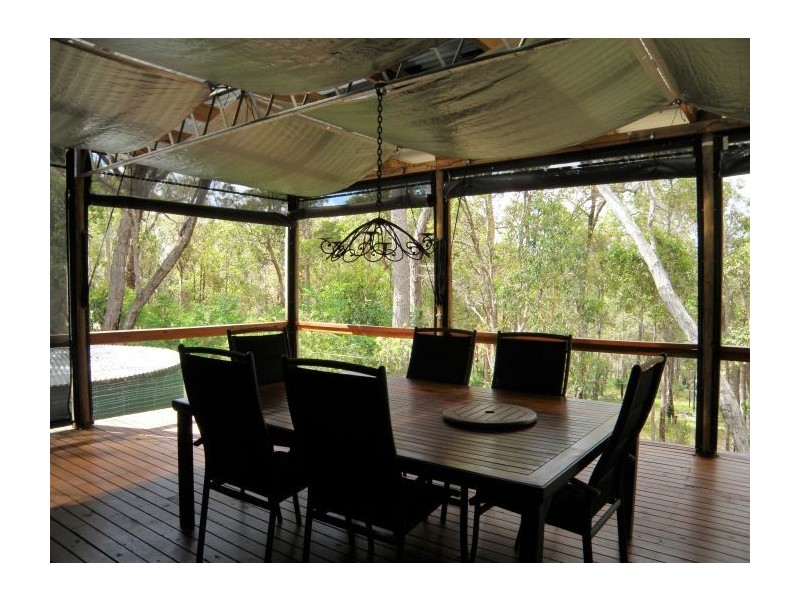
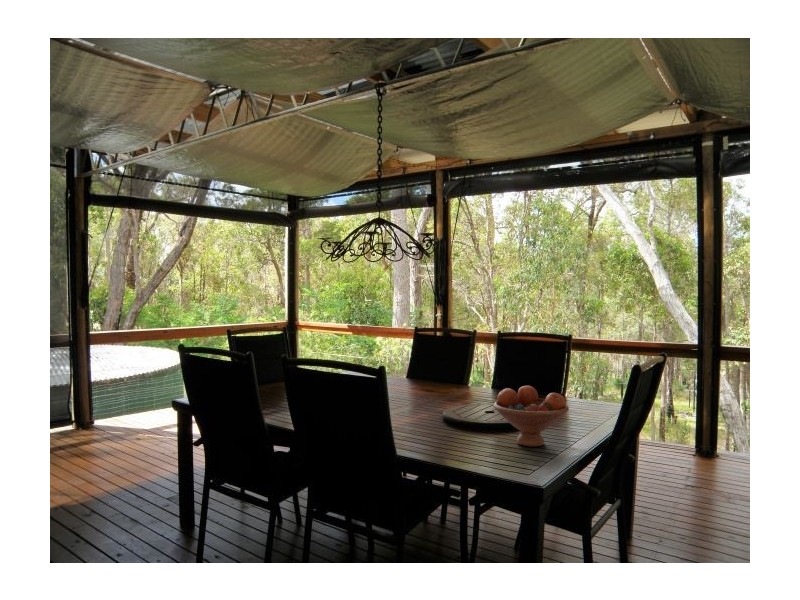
+ fruit bowl (530, 416)
